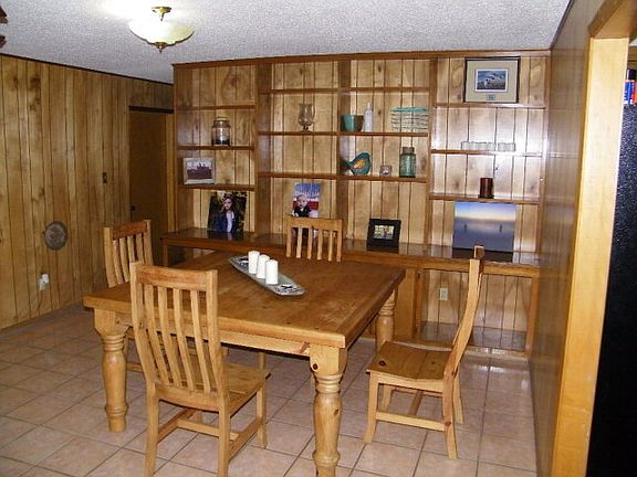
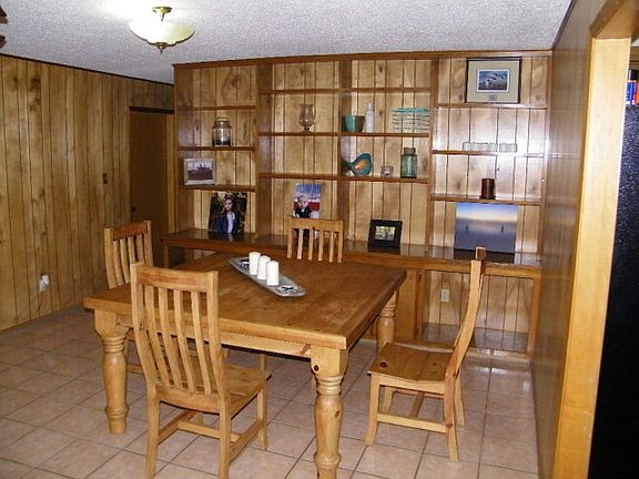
- decorative plate (55, 235)
